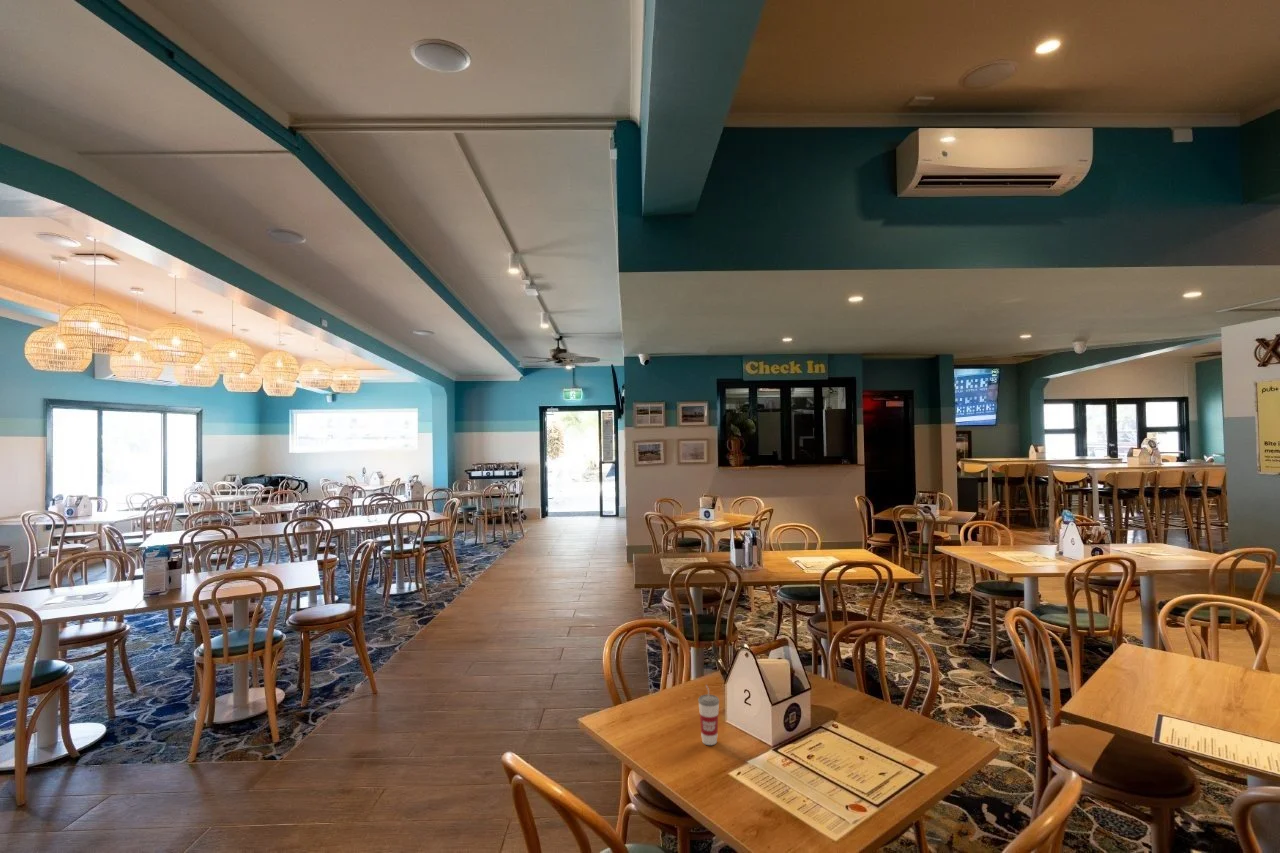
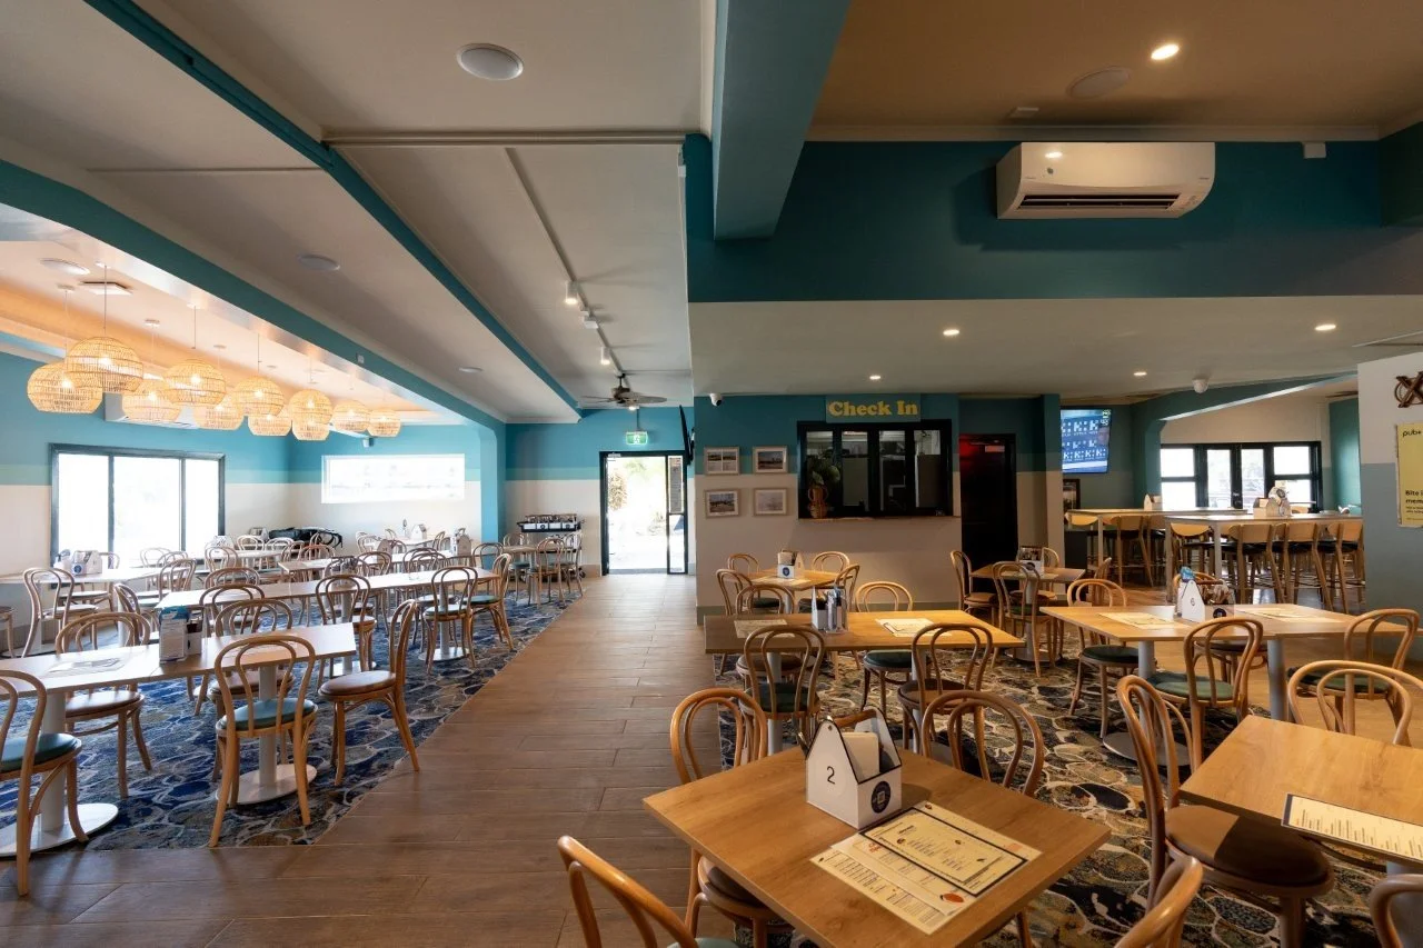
- cup (708, 712)
